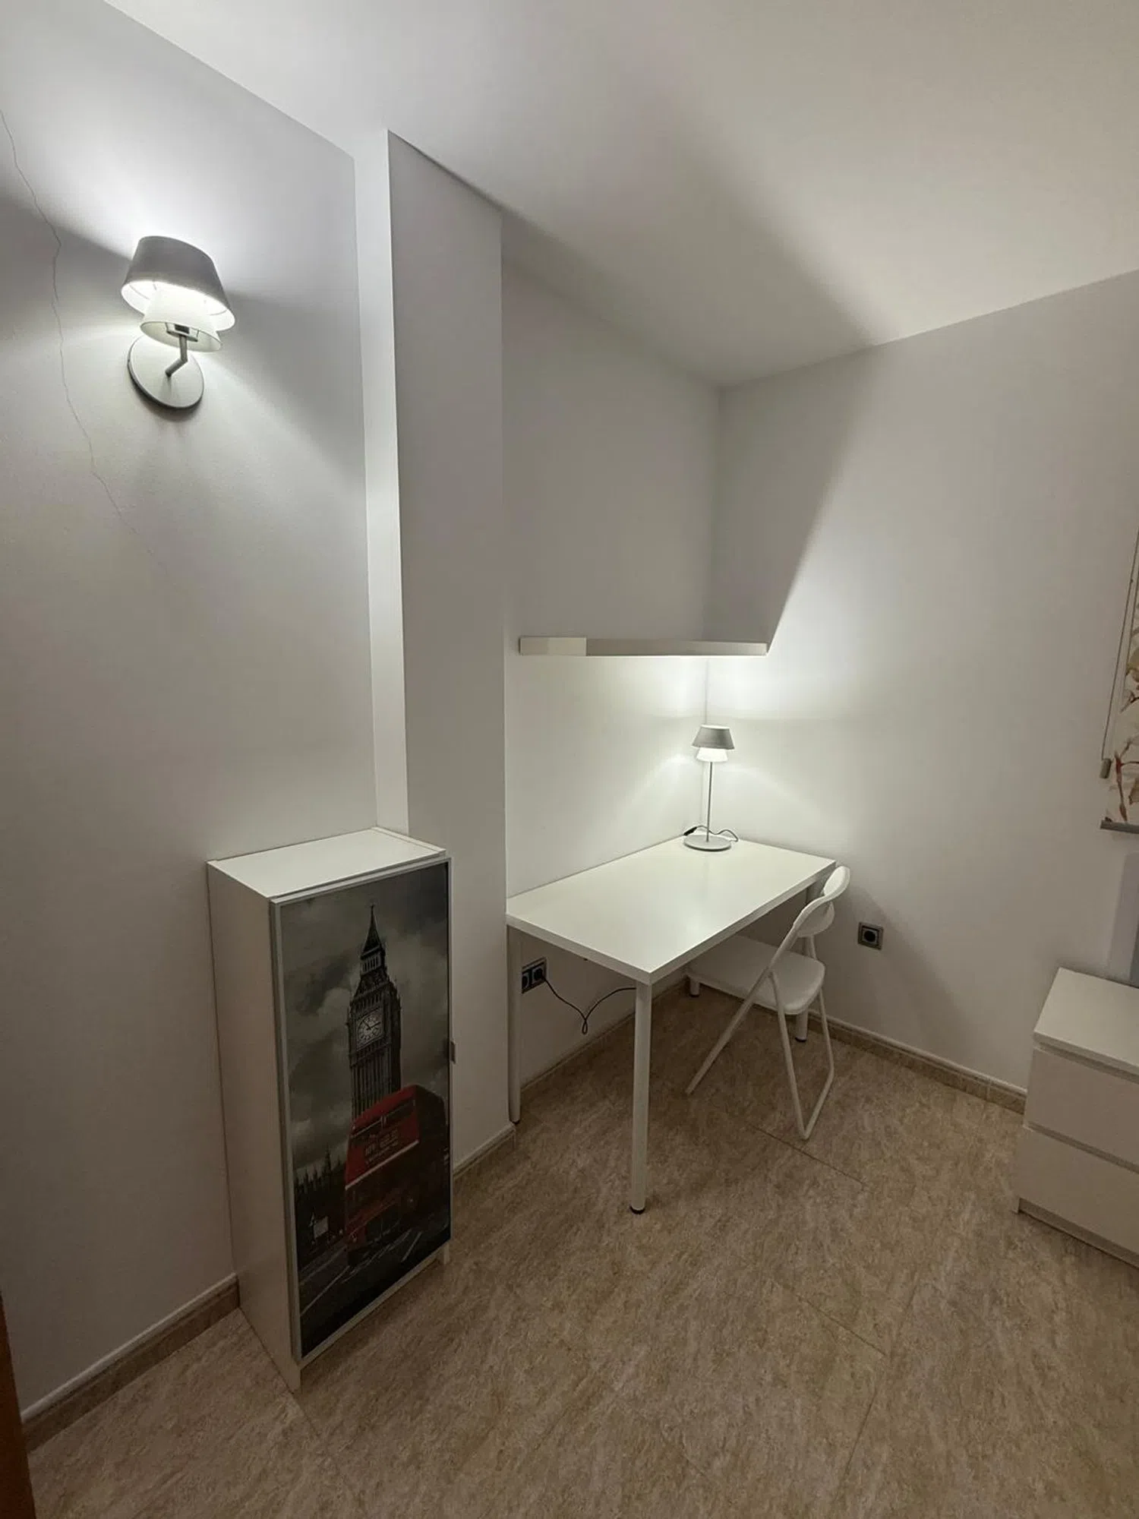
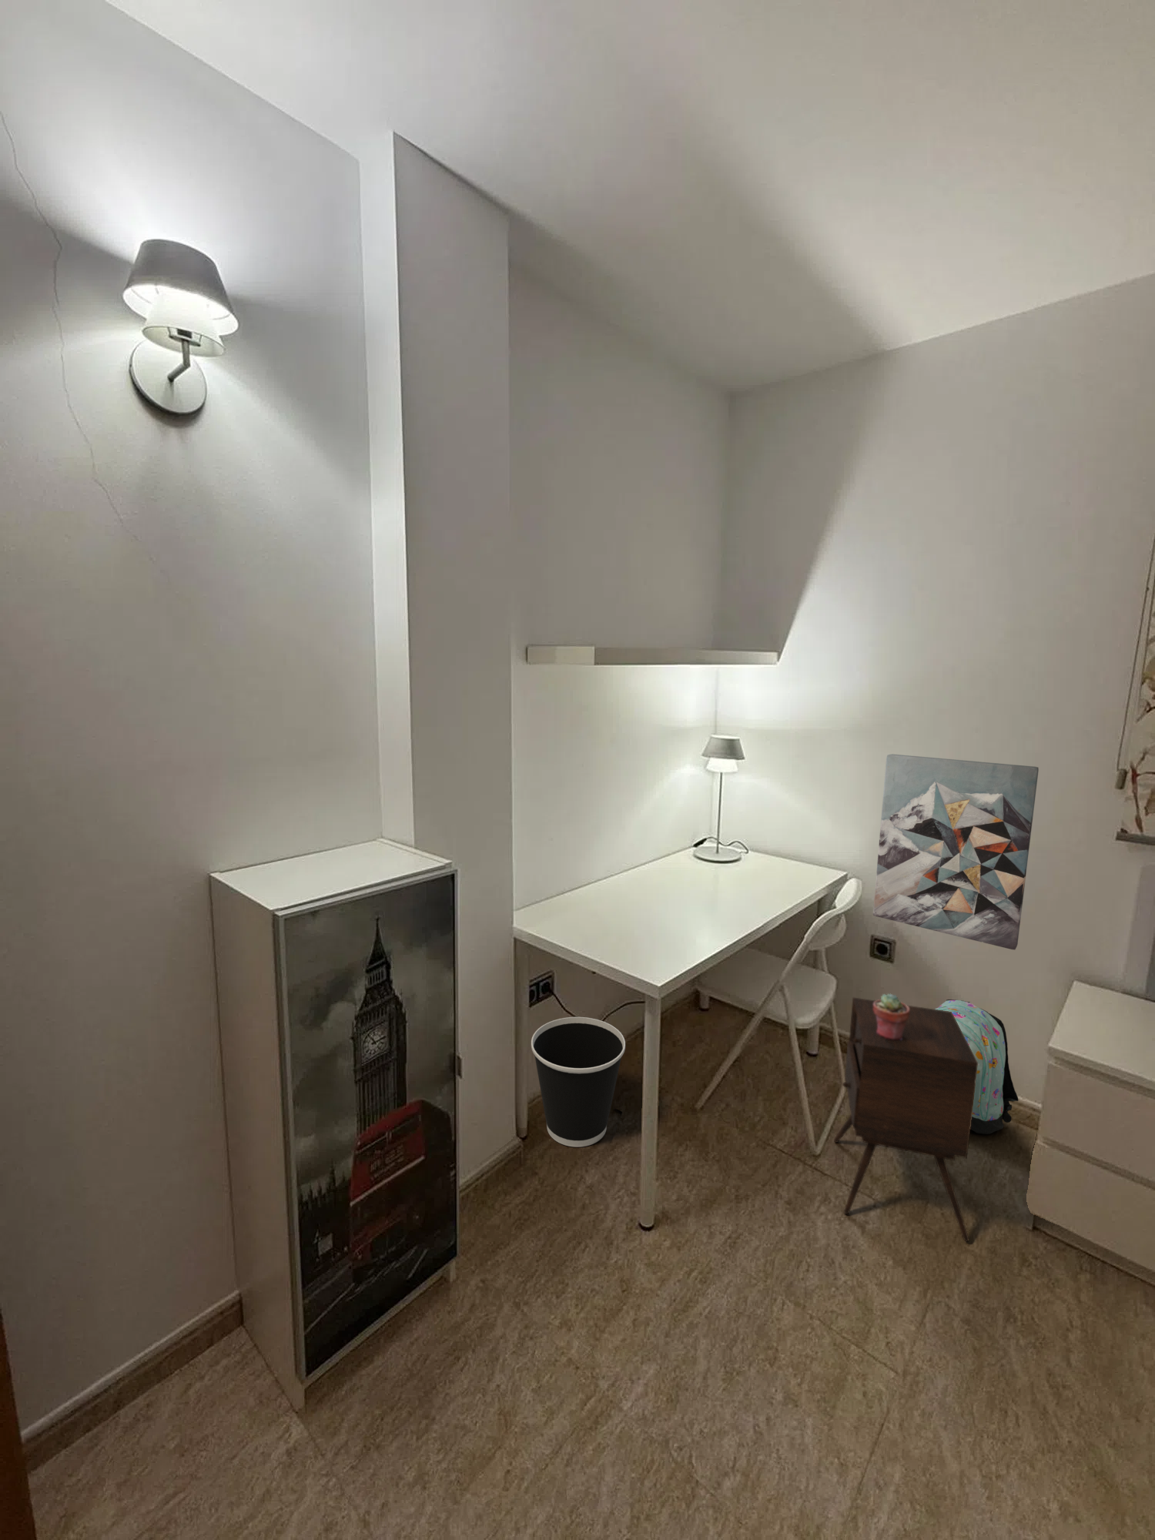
+ backpack (973, 1054)
+ wall art (950, 846)
+ side table (901, 1108)
+ potted succulent (891, 1014)
+ wastebasket (576, 1083)
